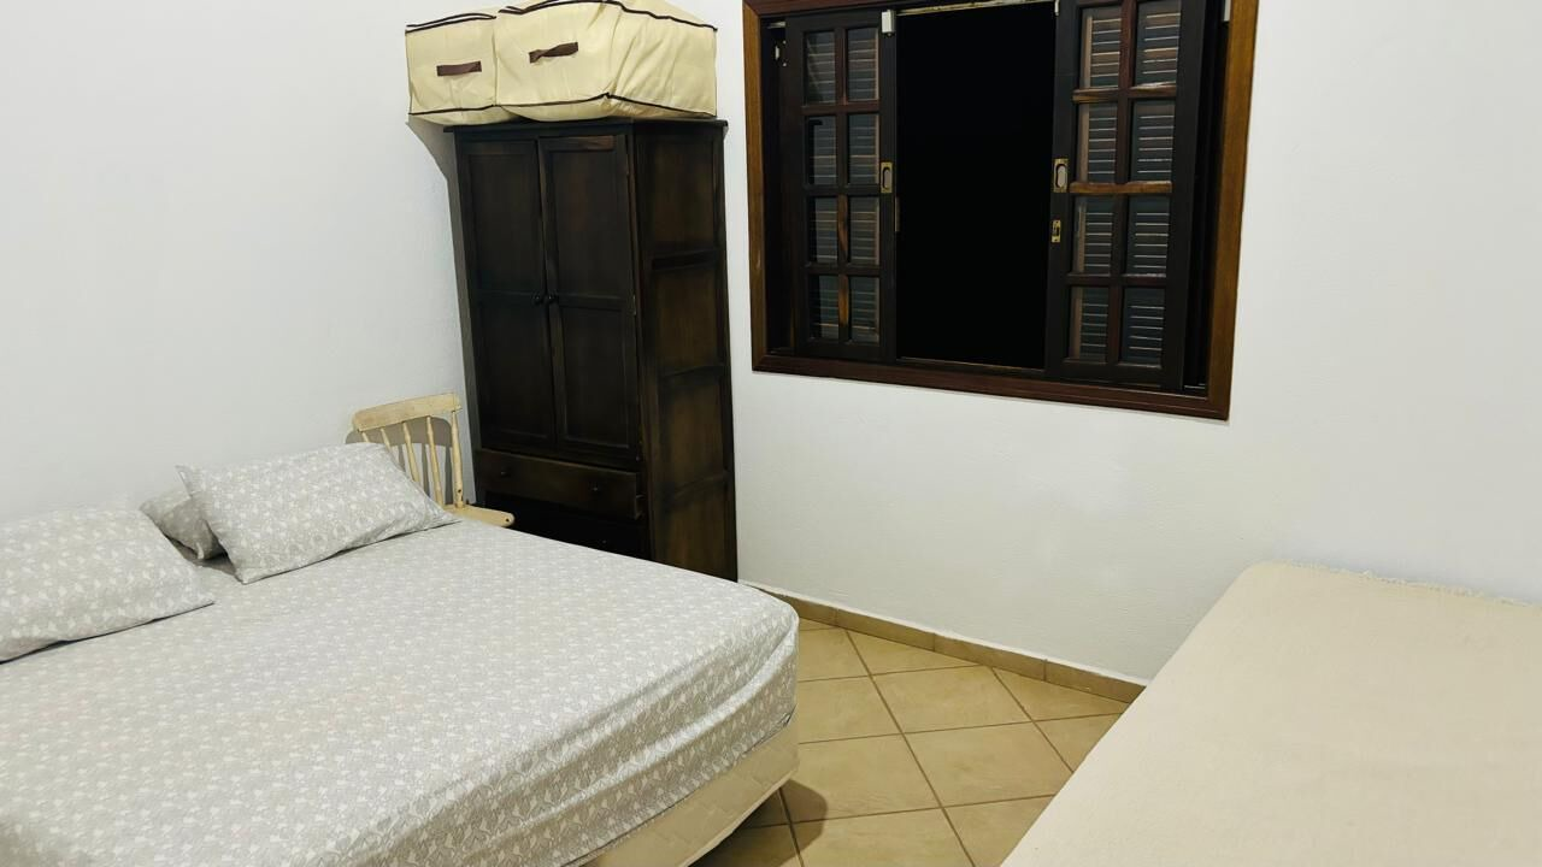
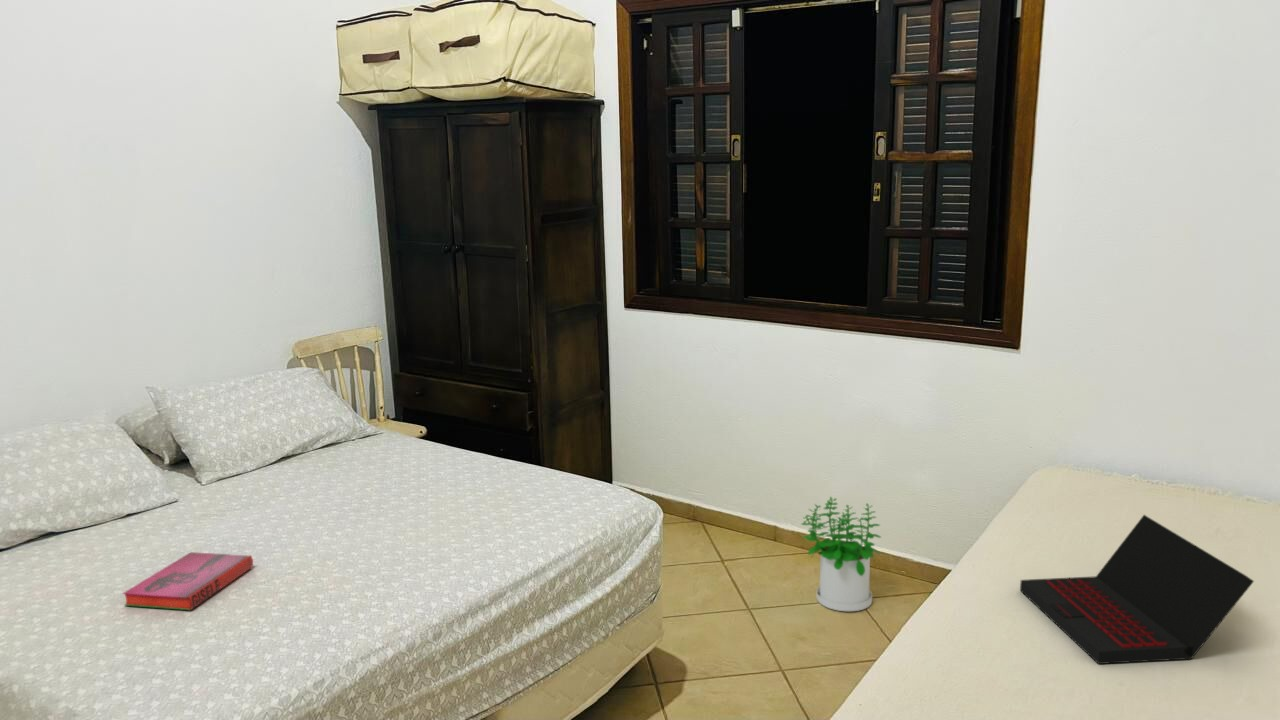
+ hardback book (191, 579)
+ laptop (1127, 583)
+ potted plant (840, 553)
